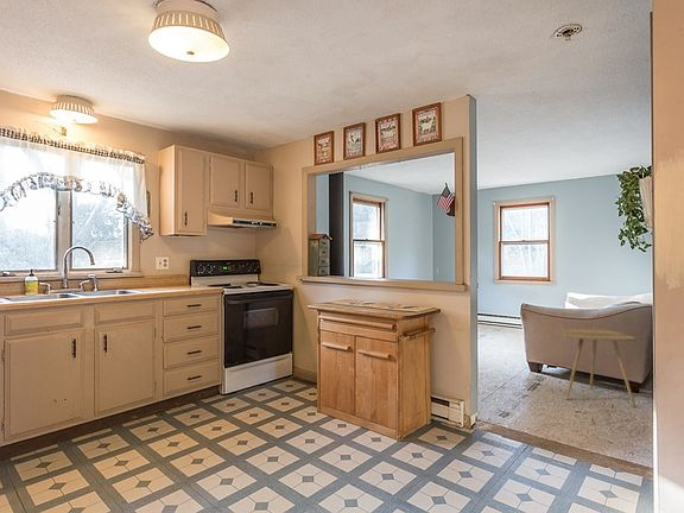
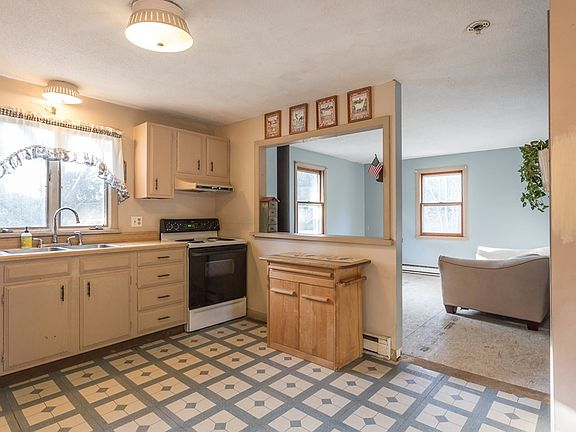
- side table (591, 365)
